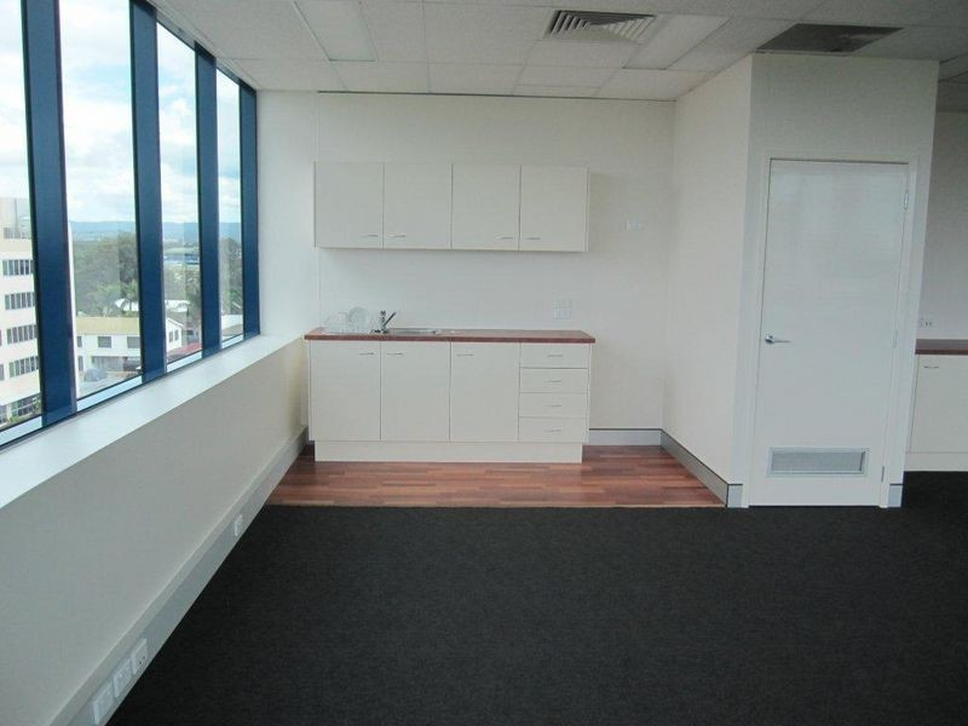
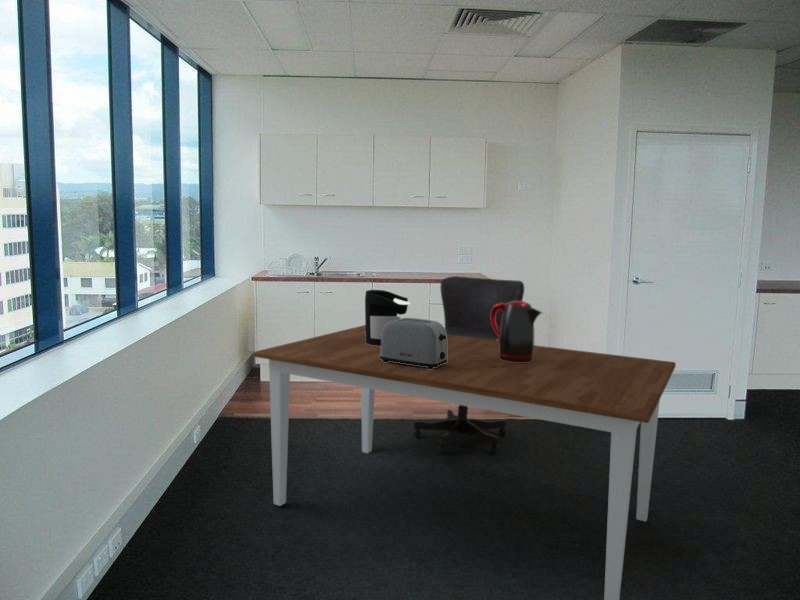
+ dining table (463, 405)
+ chair (469, 337)
+ toaster (415, 341)
+ coffee maker (387, 315)
+ kettle (515, 329)
